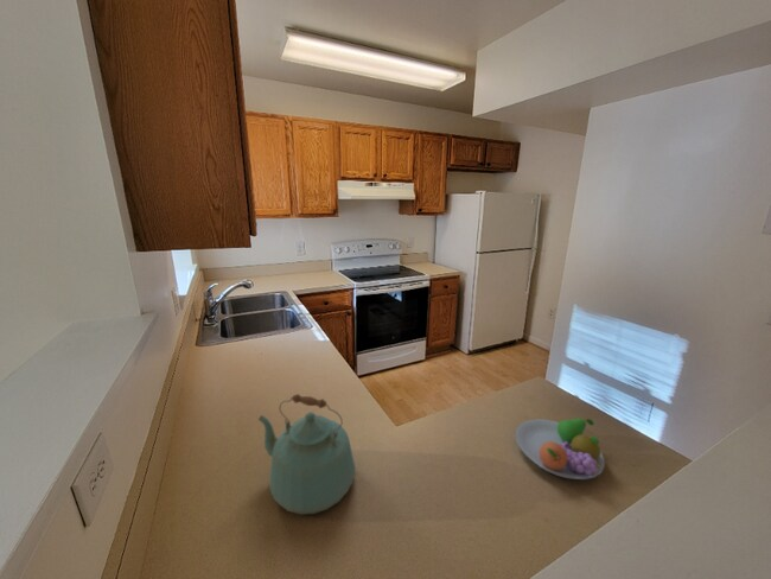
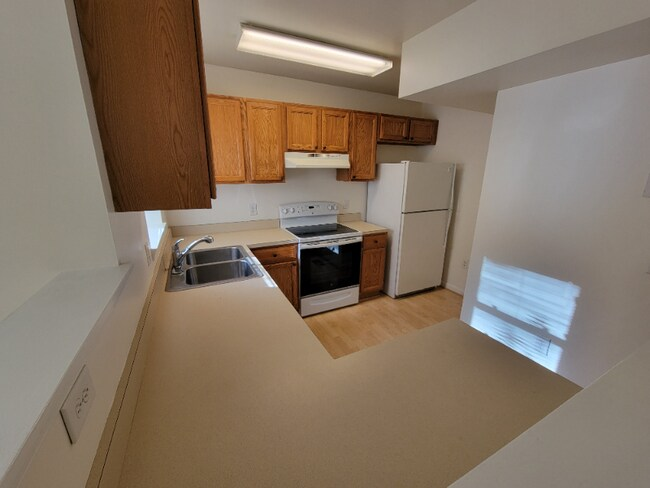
- fruit bowl (561, 439)
- kettle (304, 438)
